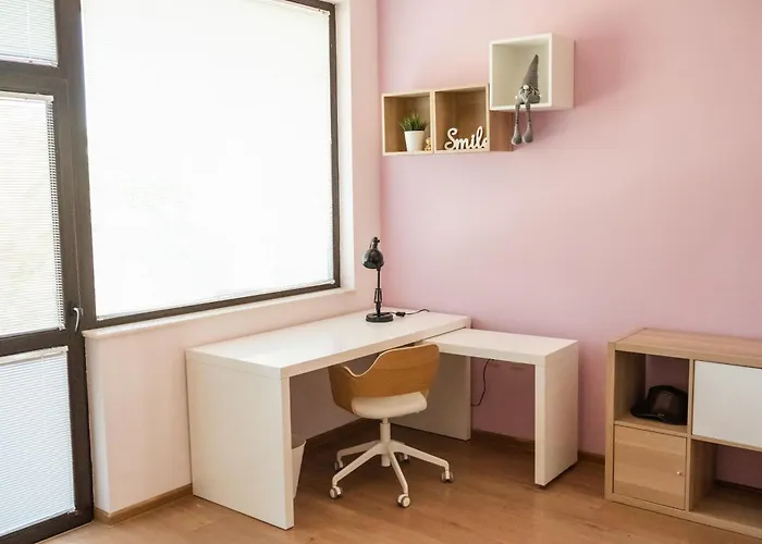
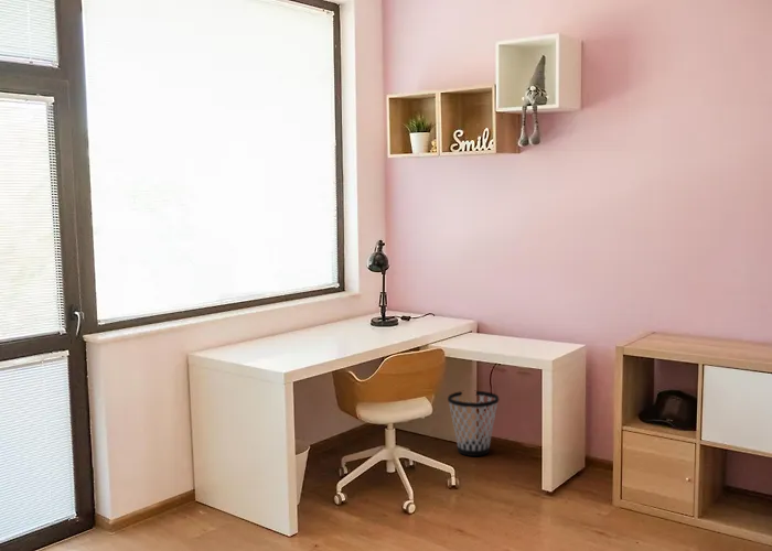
+ wastebasket (473, 424)
